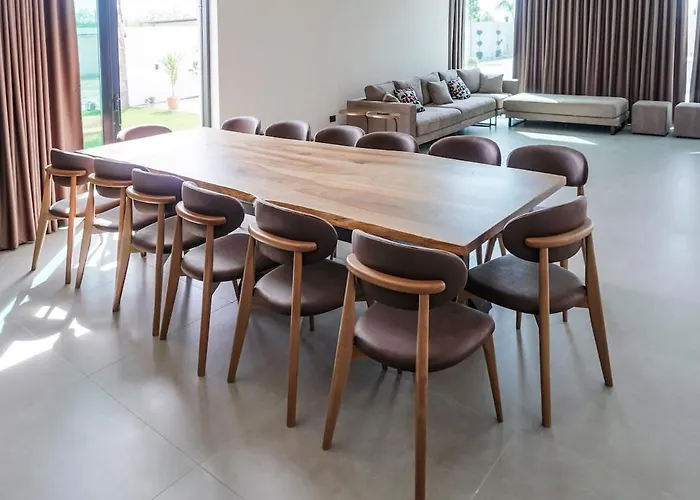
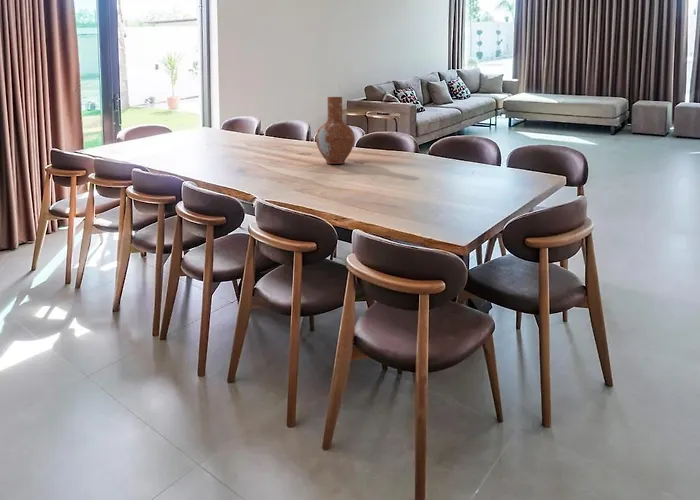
+ vase (335, 130)
